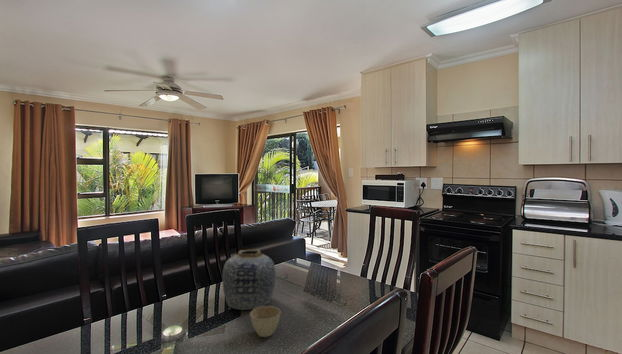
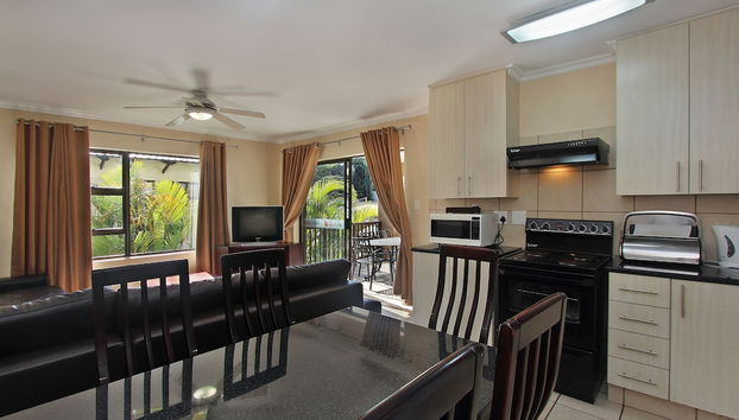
- vase (249, 276)
- flower pot (265, 322)
